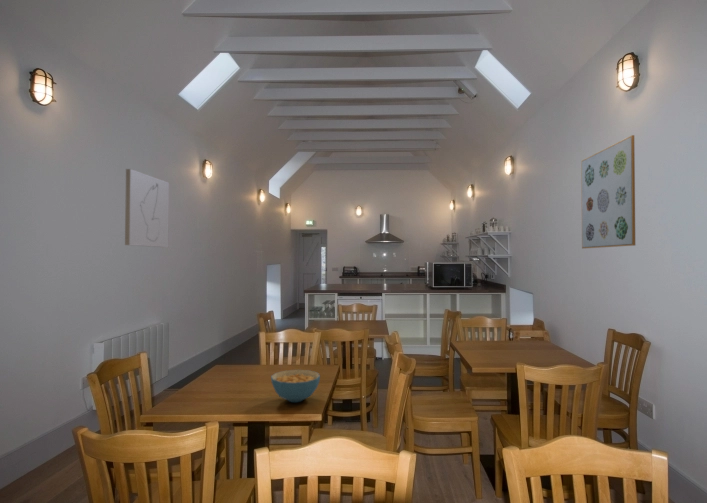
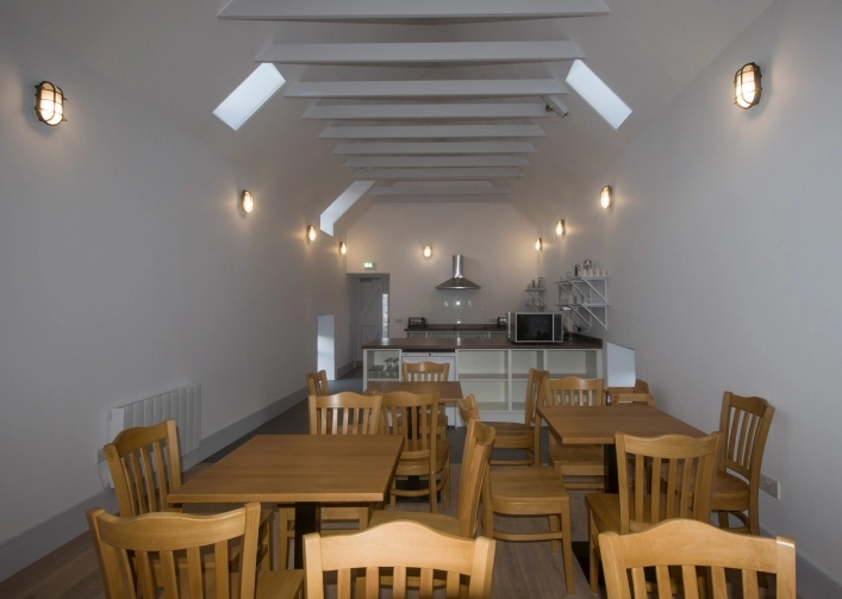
- cereal bowl (295, 387)
- wall art (605, 198)
- wall art (148, 211)
